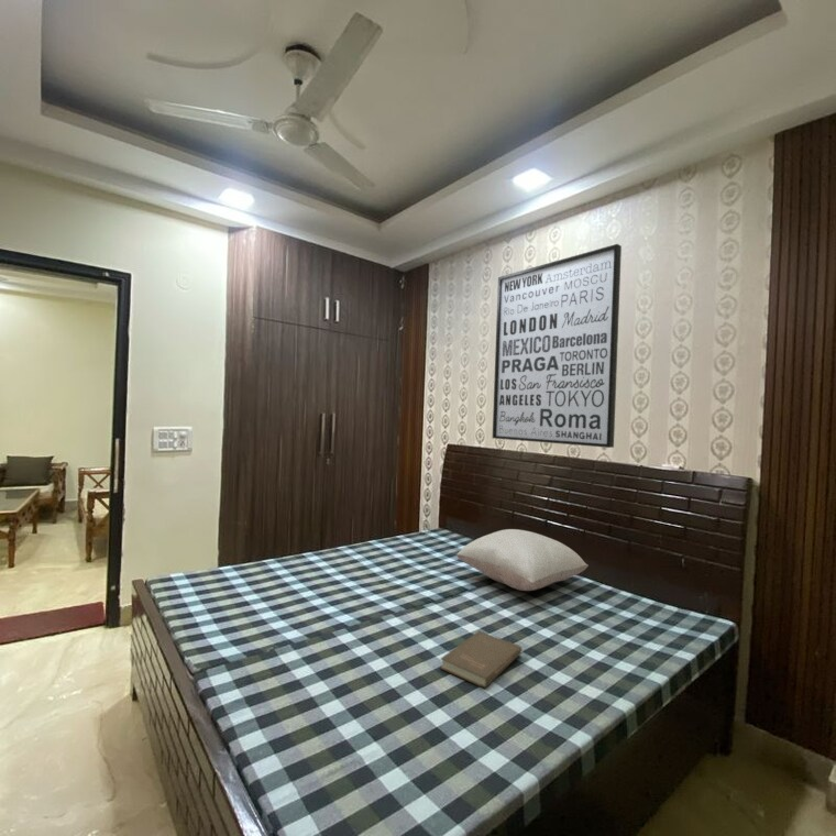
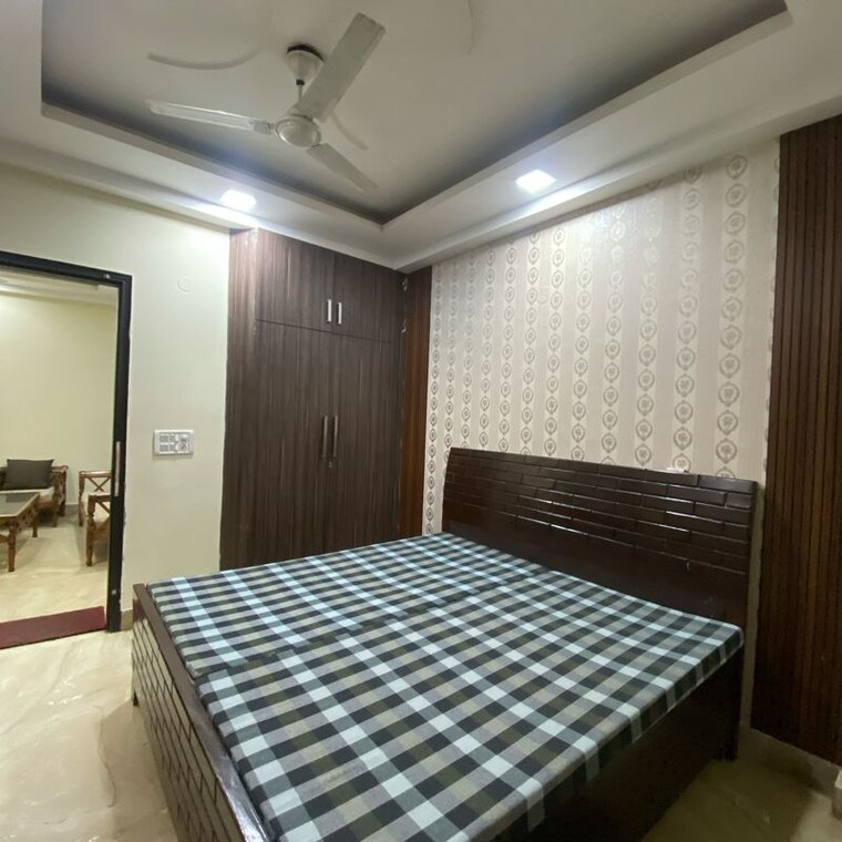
- book (482, 657)
- pillow (521, 557)
- wall art (549, 352)
